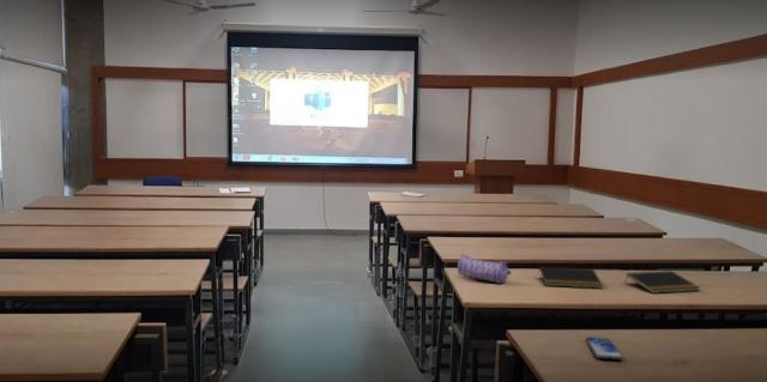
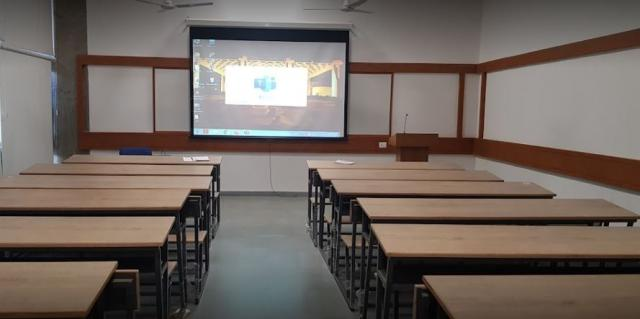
- pencil case (482, 268)
- notepad (662, 281)
- smartphone (603, 347)
- notepad (569, 277)
